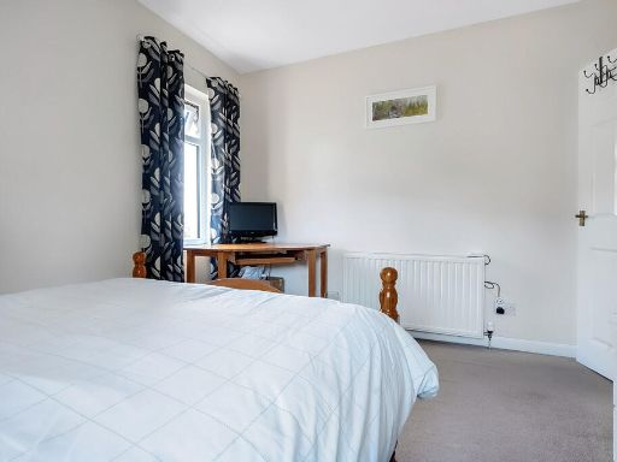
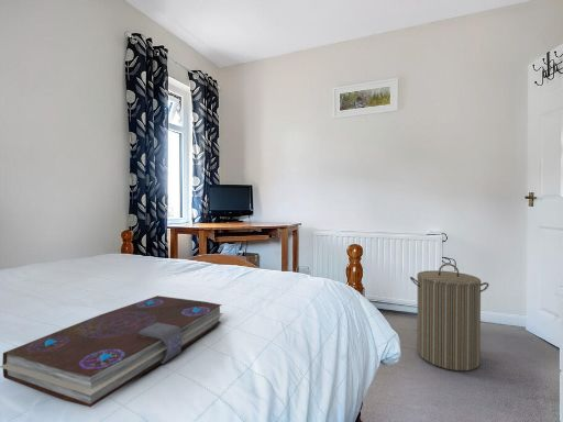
+ laundry hamper (446, 310)
+ book (134, 332)
